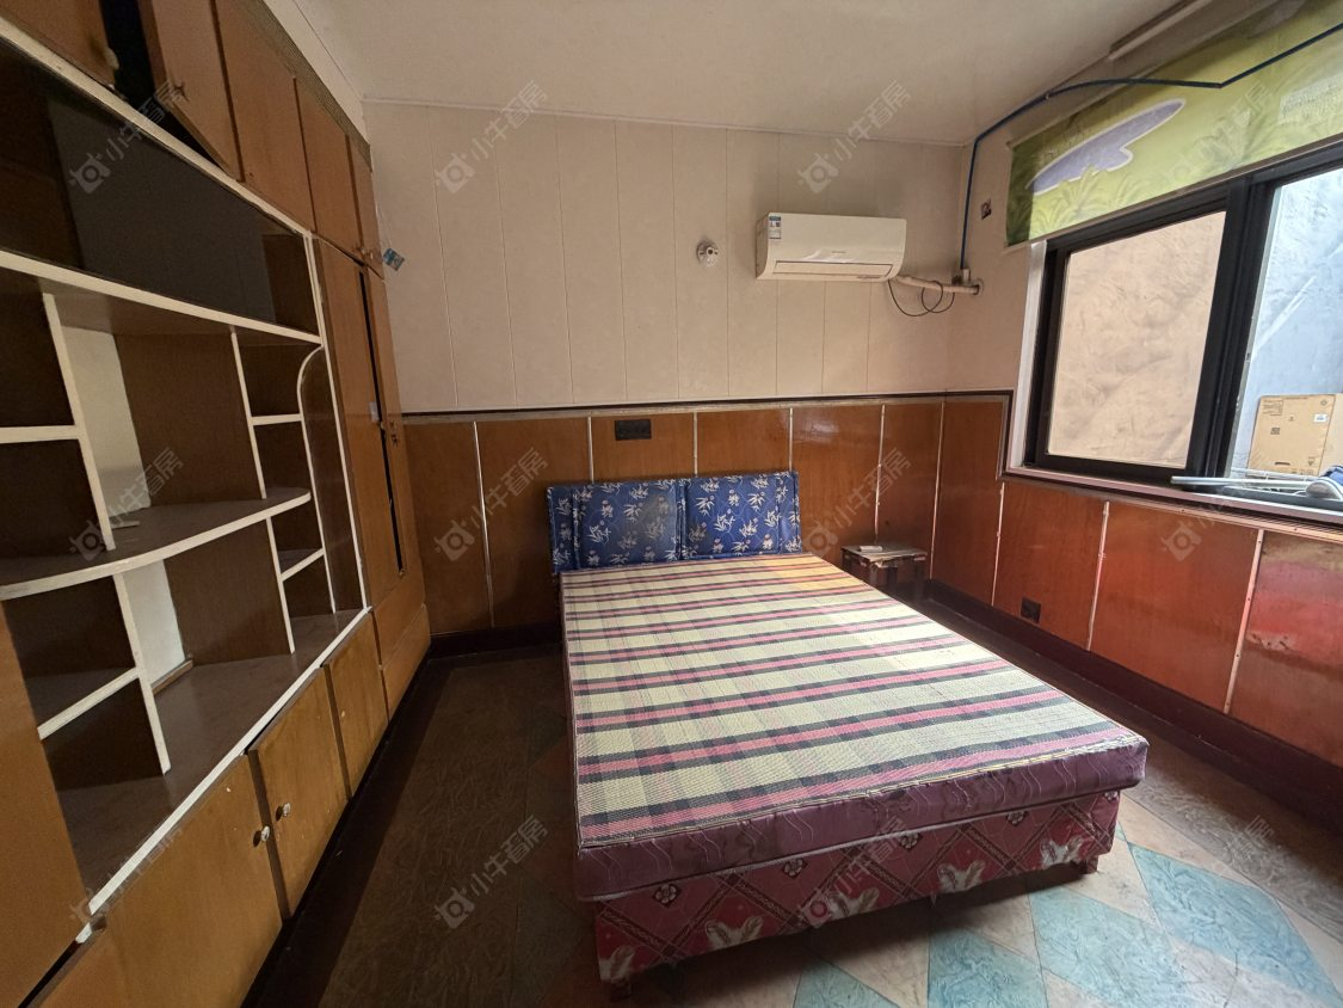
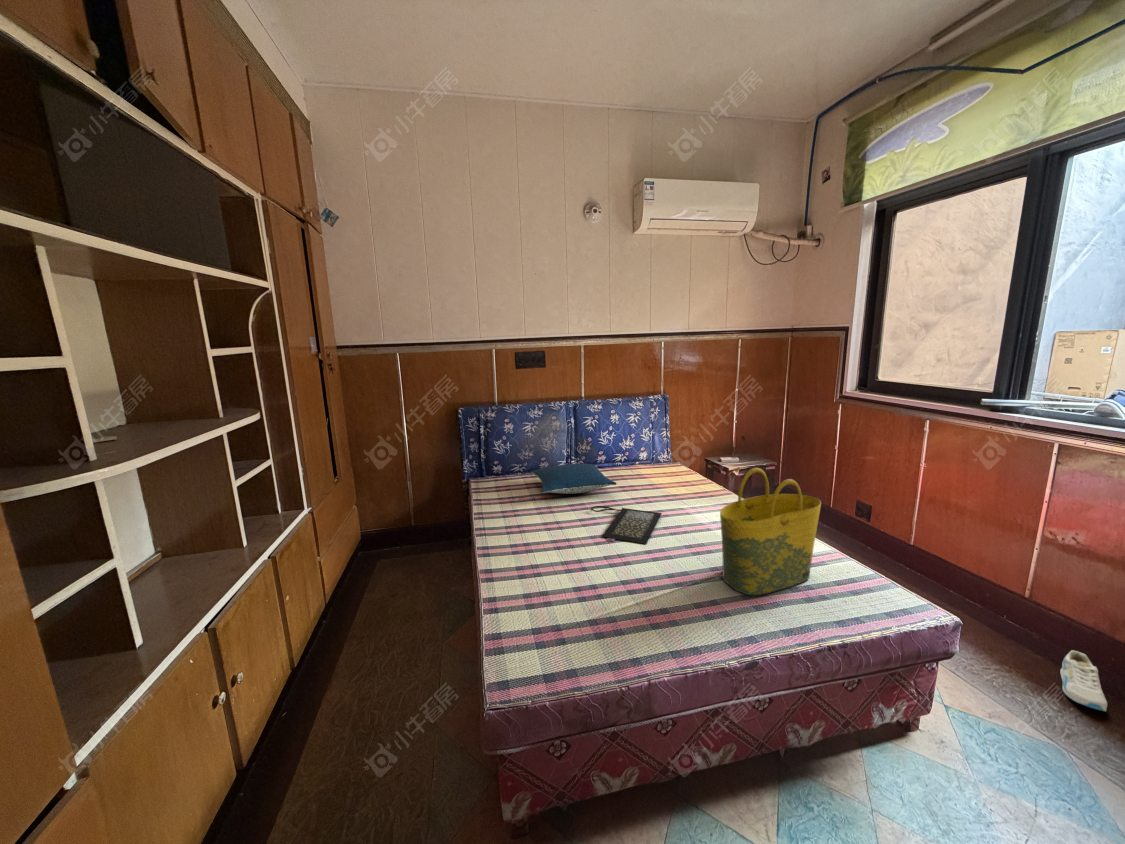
+ clutch bag (632, 522)
+ sneaker (1084, 679)
+ tote bag (768, 526)
+ pillow (571, 477)
